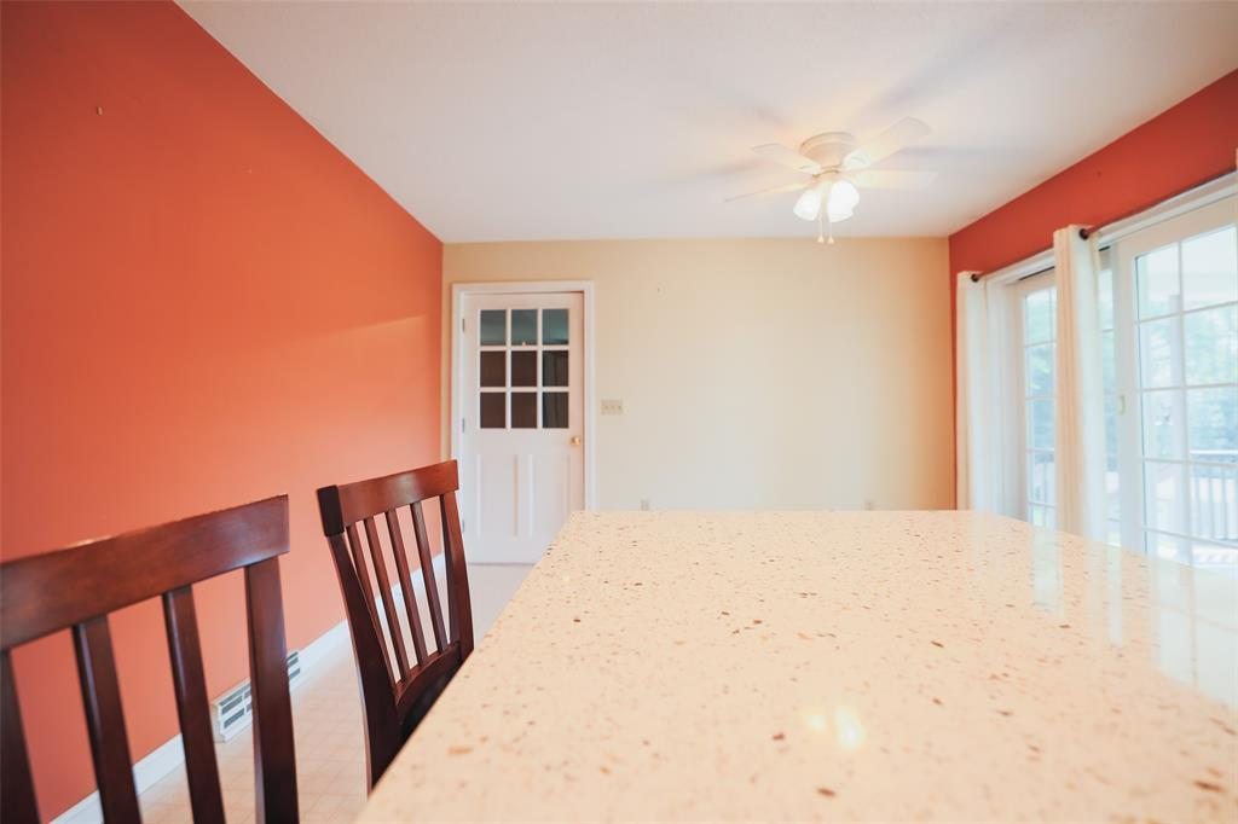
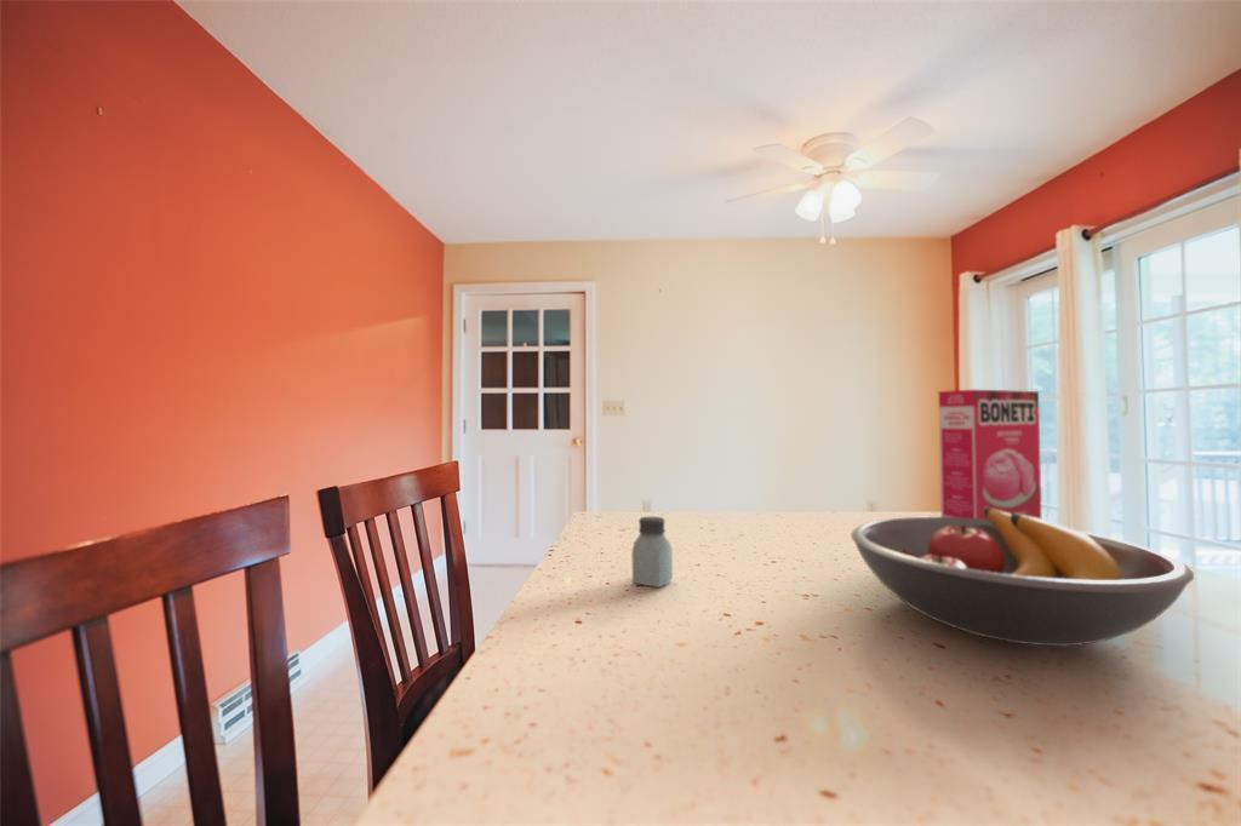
+ fruit bowl (995, 570)
+ saltshaker (652, 550)
+ cereal box (991, 470)
